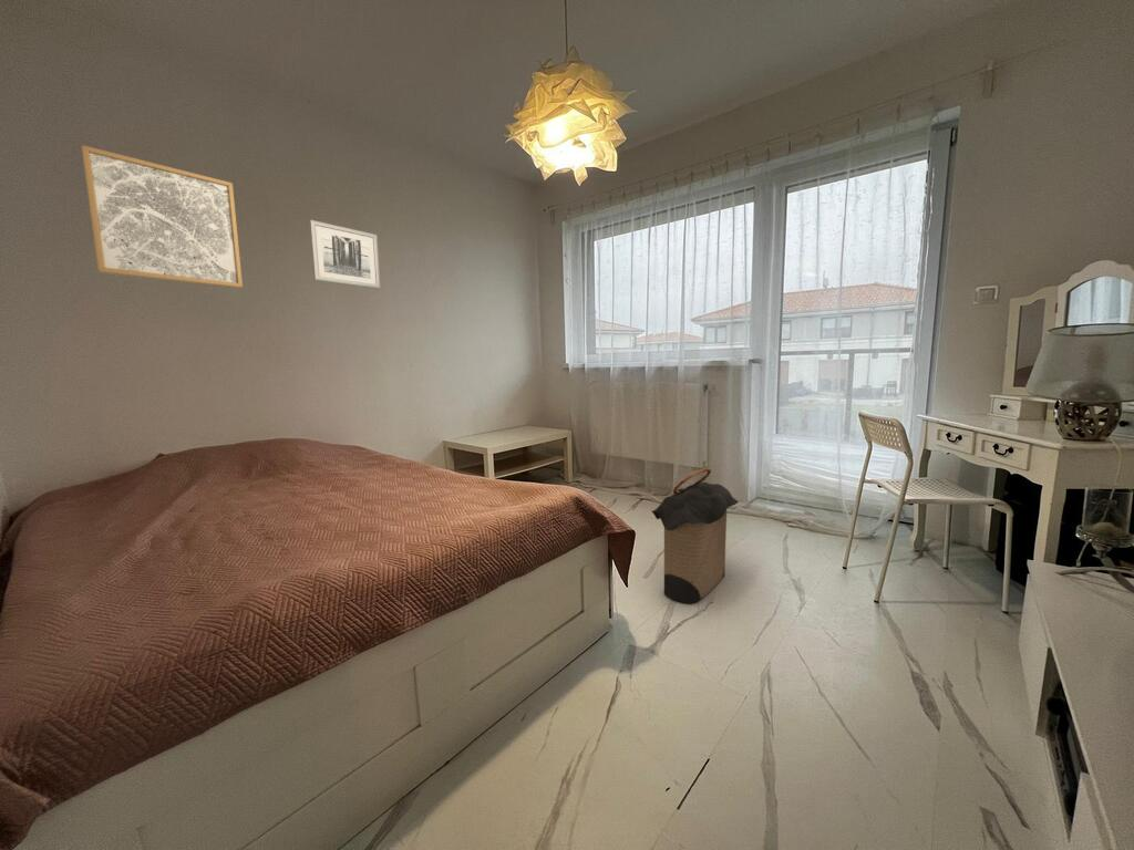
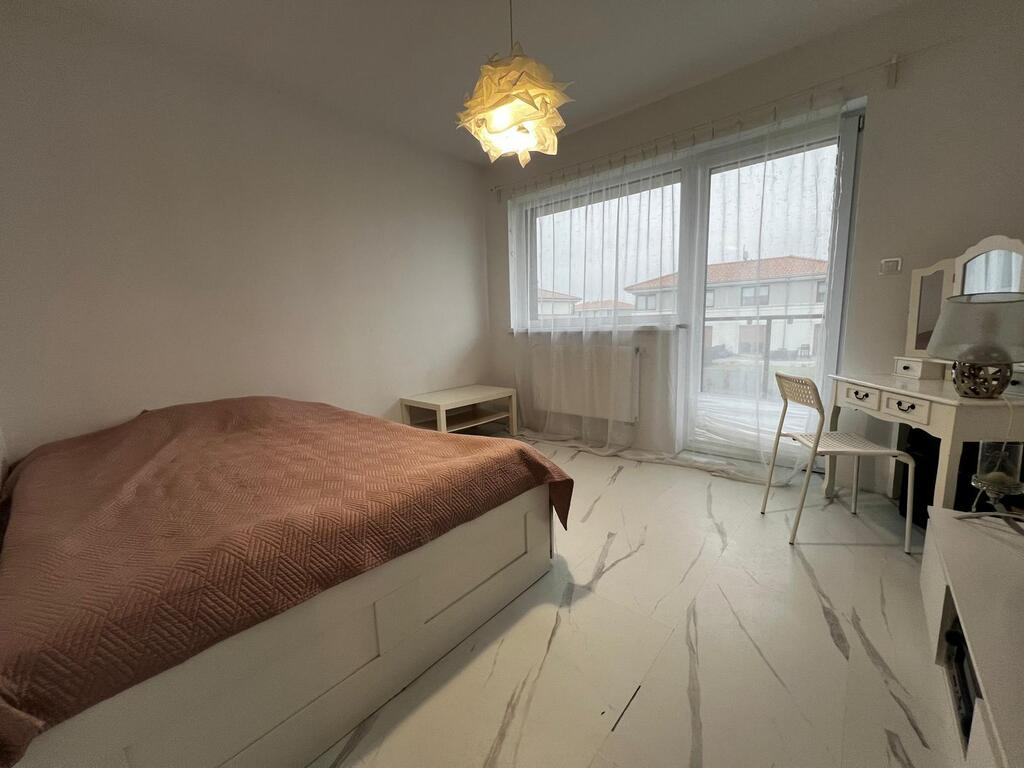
- laundry hamper (694, 524)
- wall art (347, 256)
- wall art (169, 224)
